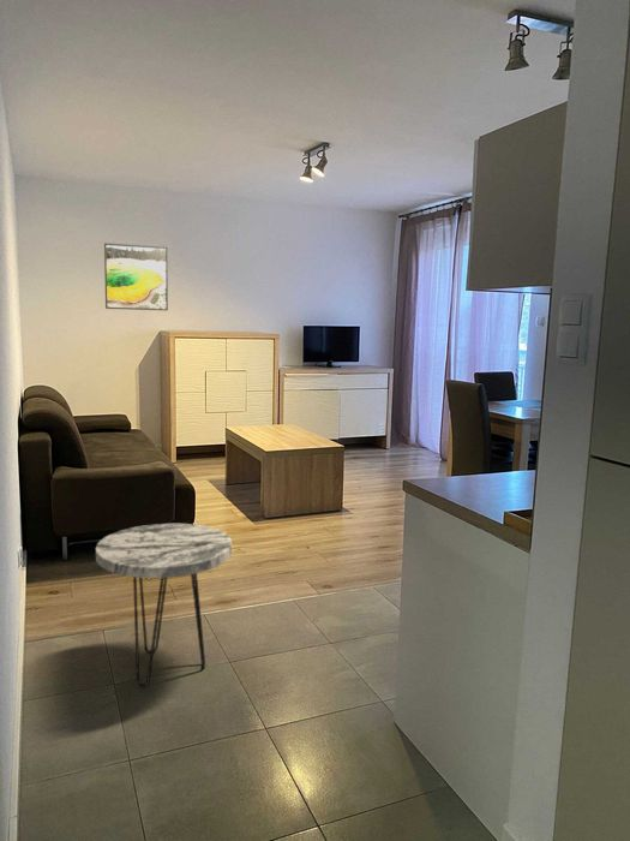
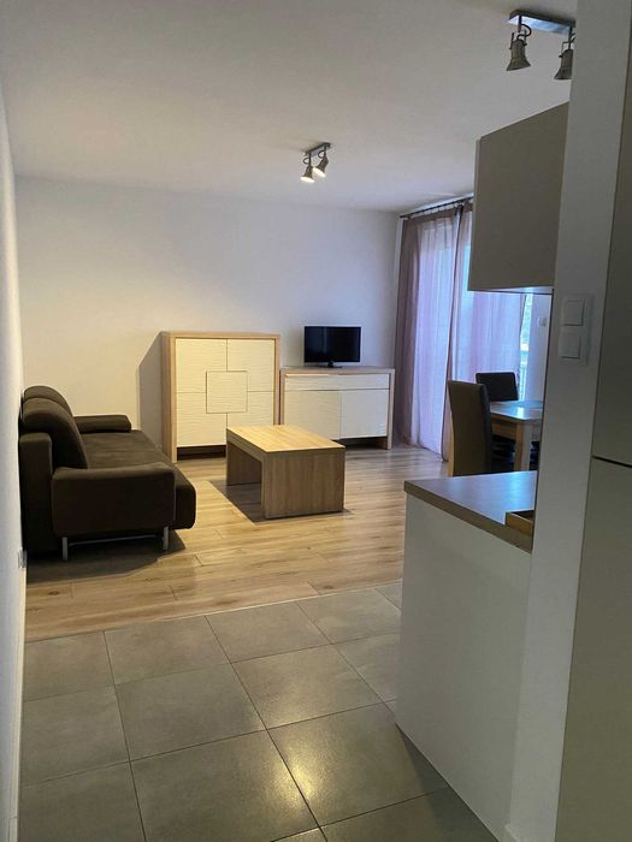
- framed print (136, 278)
- side table (162, 606)
